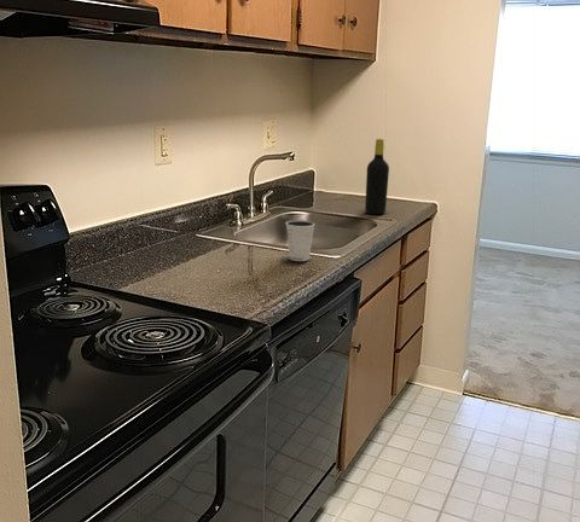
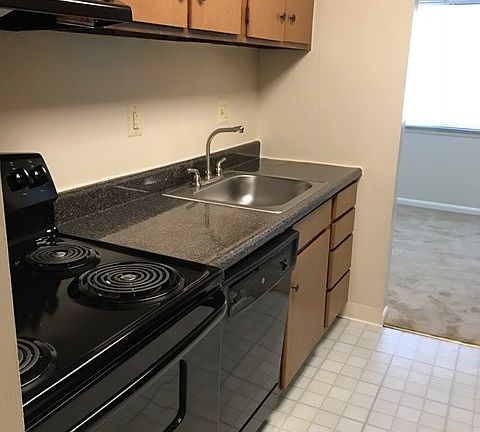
- dixie cup (300, 240)
- bottle (377, 175)
